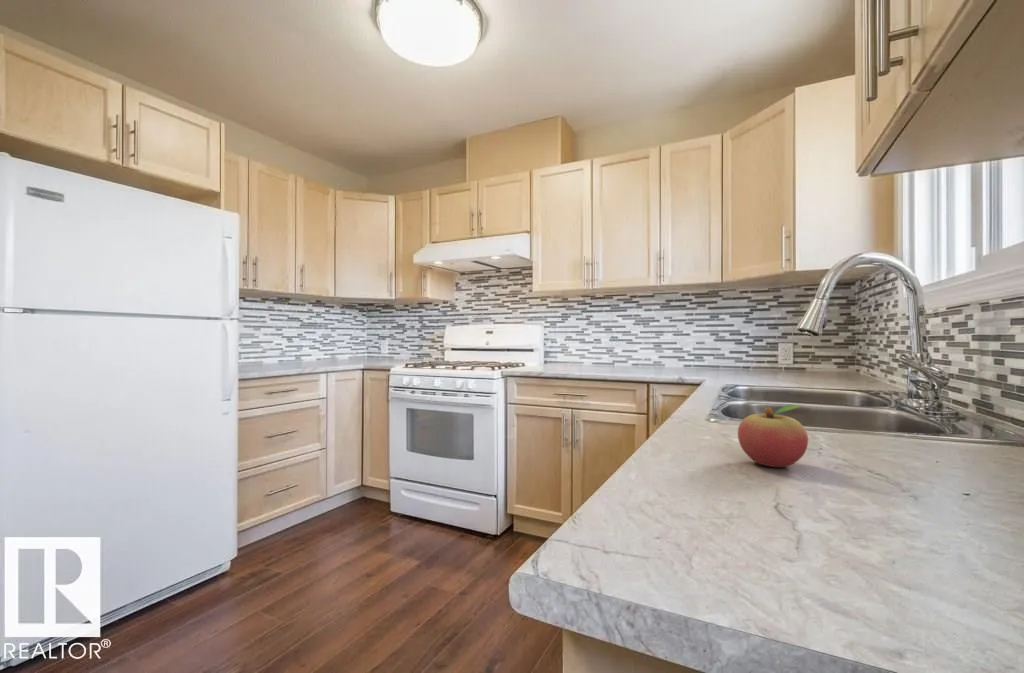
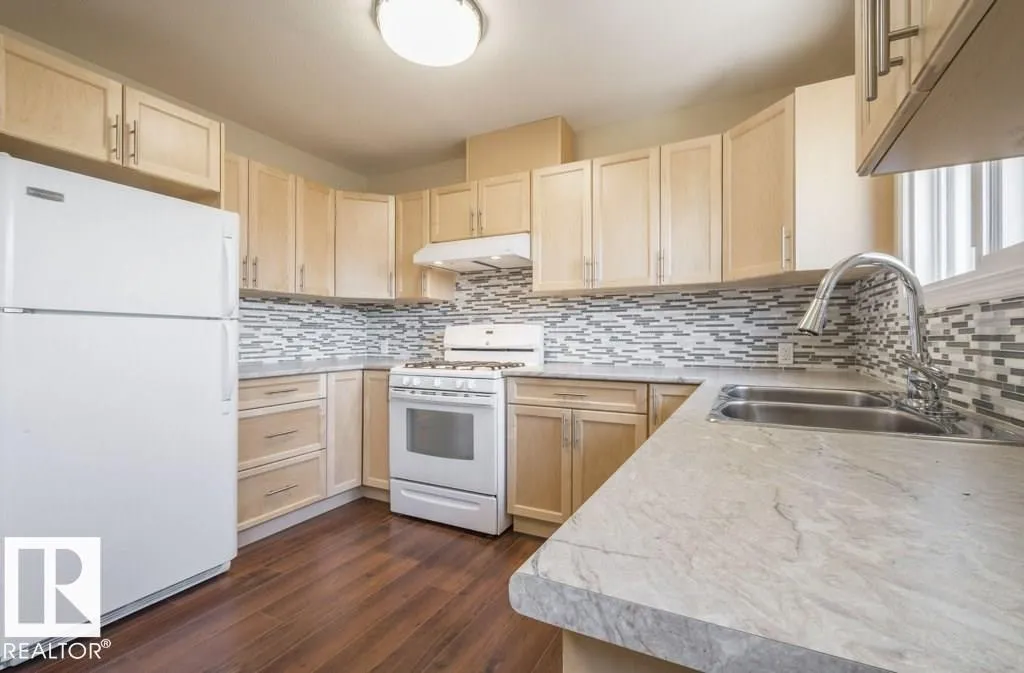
- fruit (771, 432)
